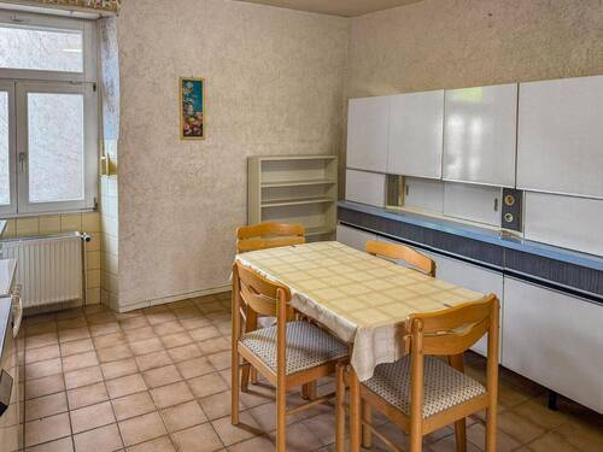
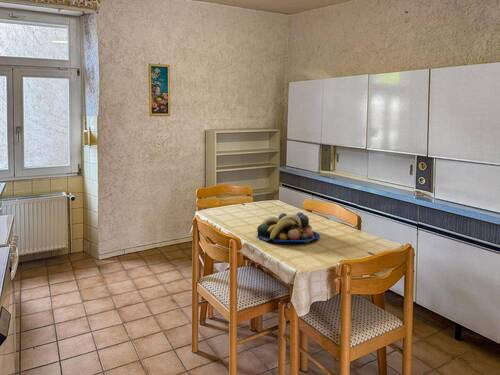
+ fruit bowl (288, 224)
